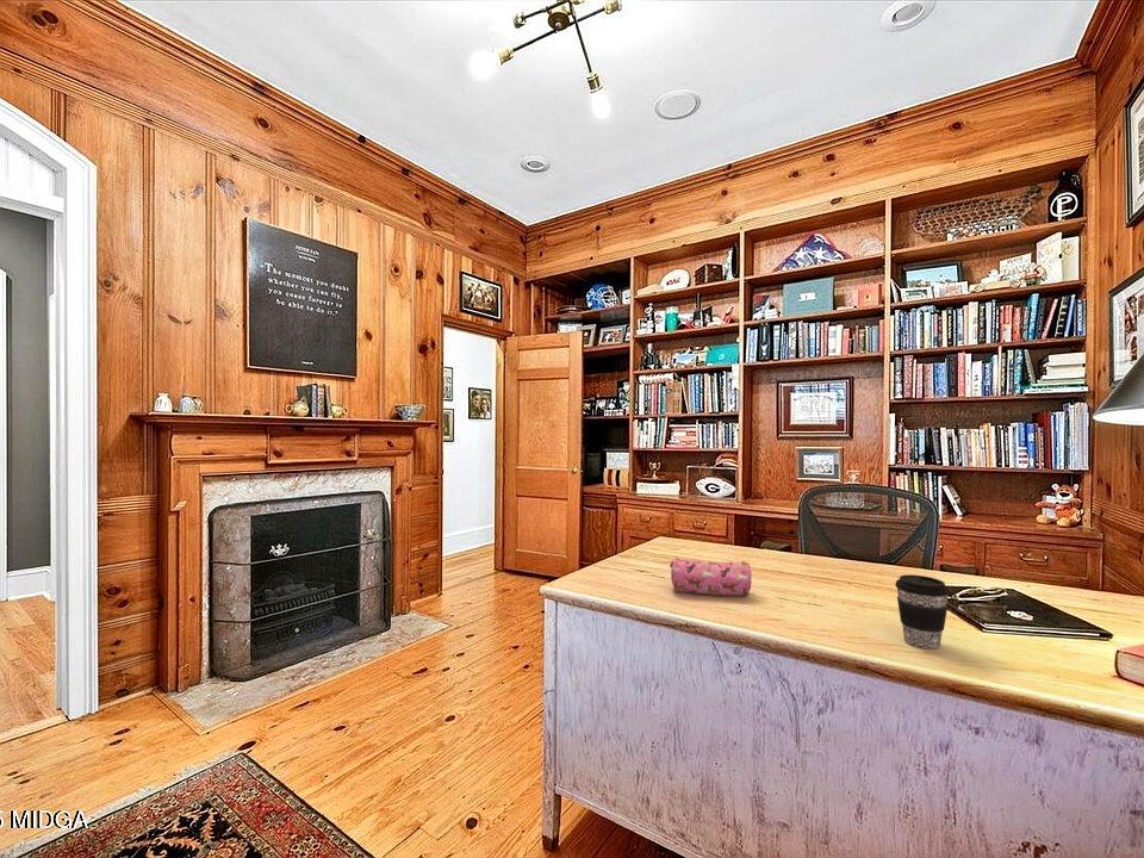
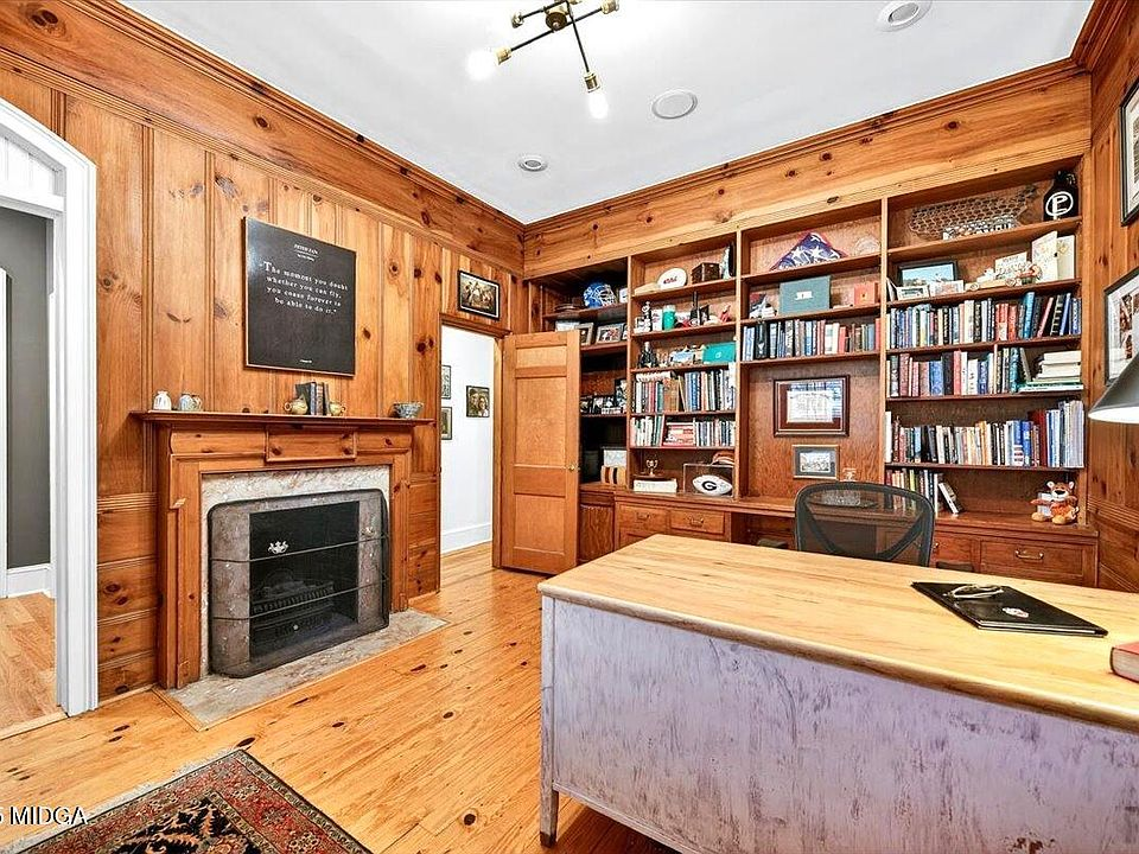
- coffee cup (921, 611)
- pencil case (709, 576)
